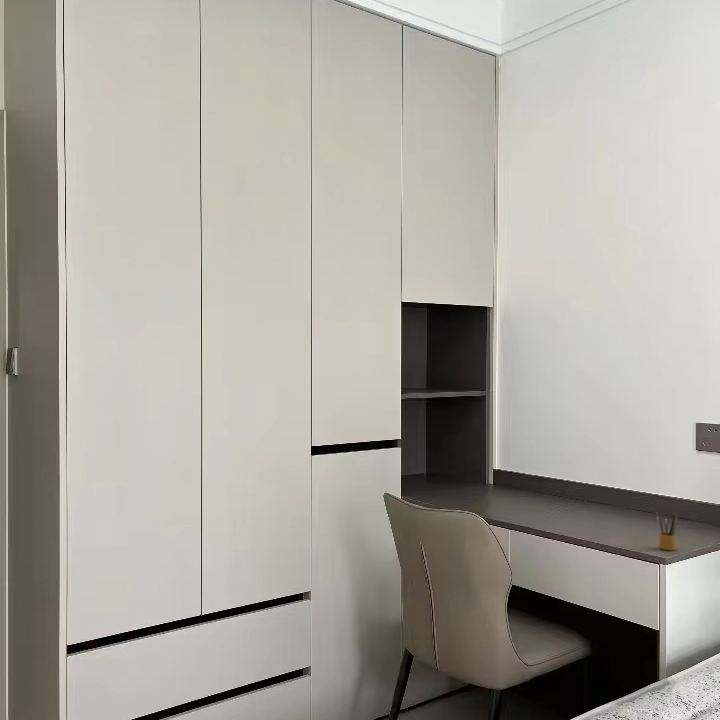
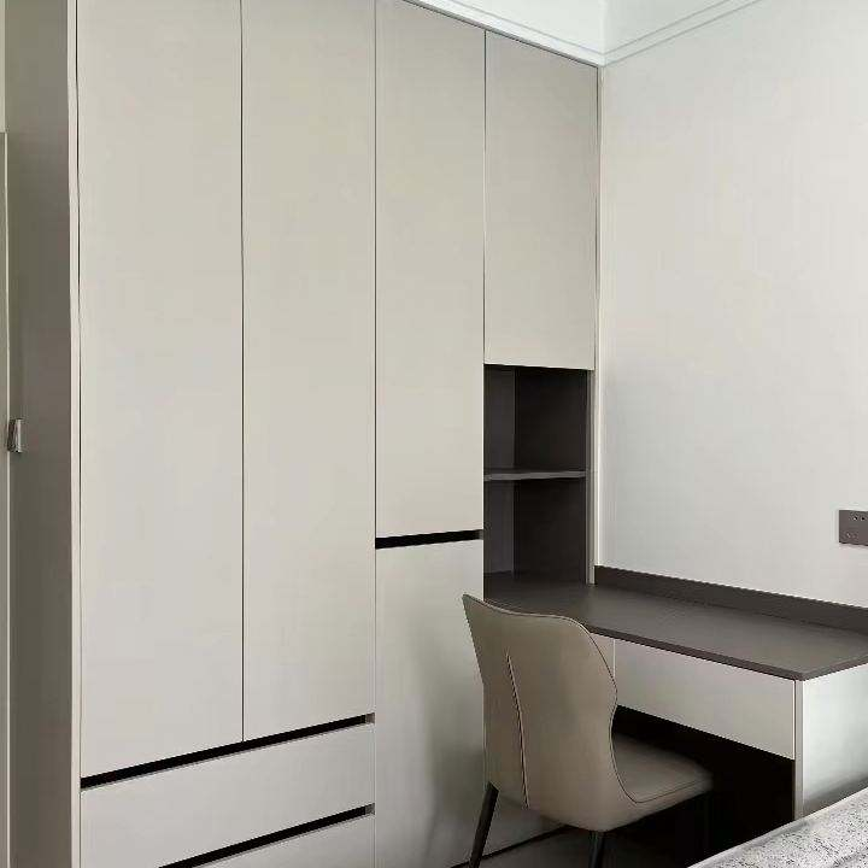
- pencil box (666, 530)
